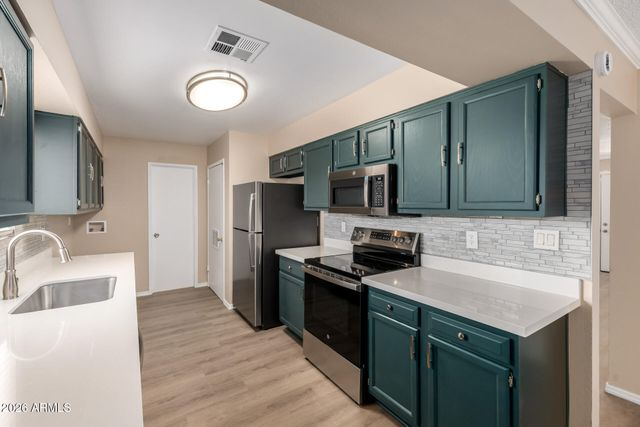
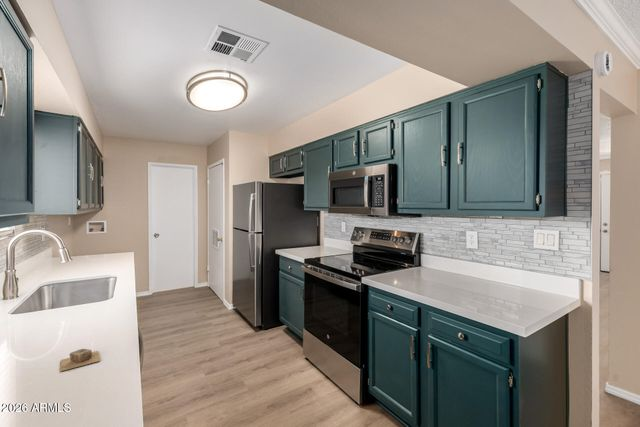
+ soap bar (80, 355)
